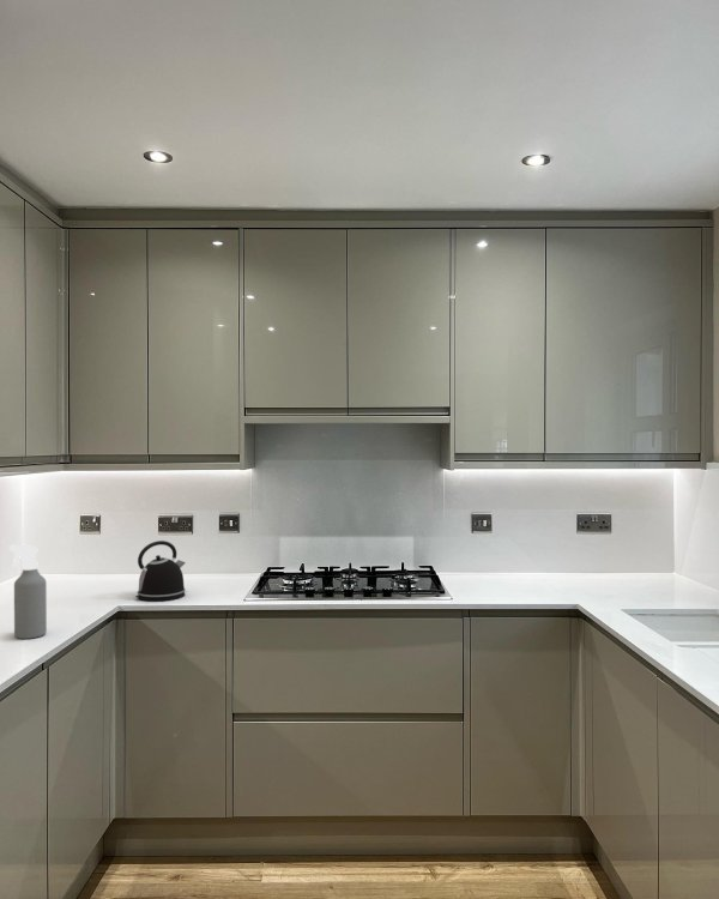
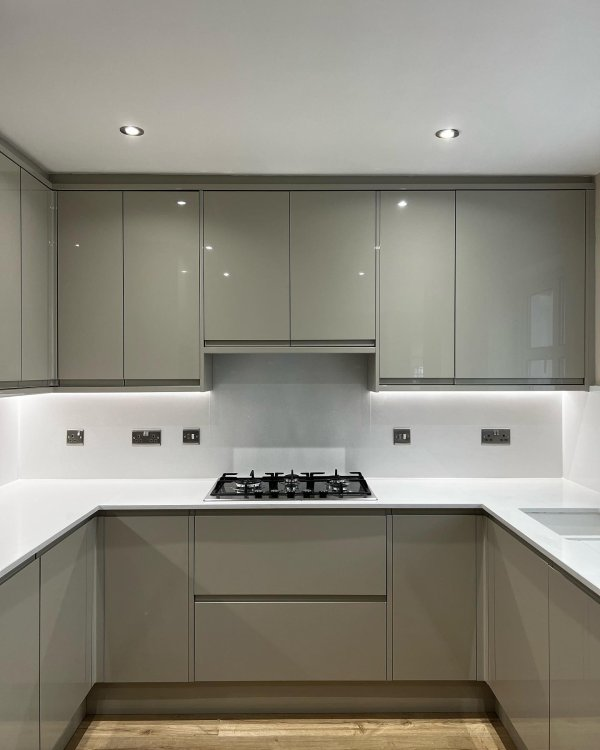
- kettle (161, 568)
- spray bottle (26, 590)
